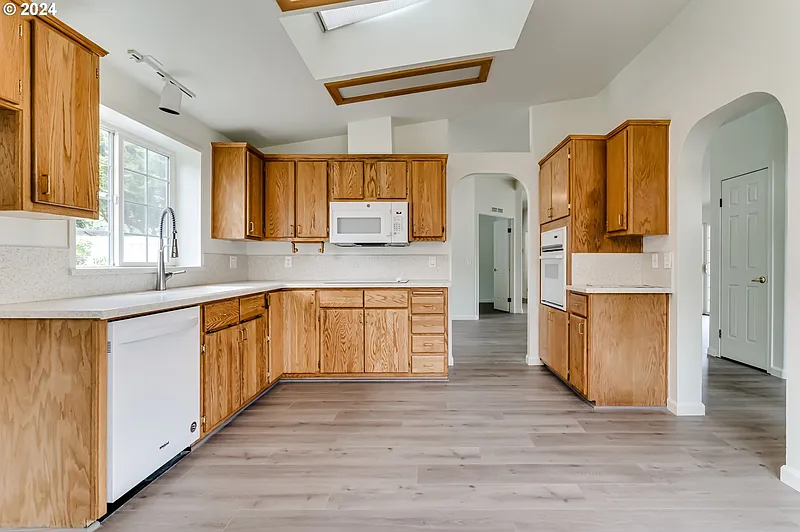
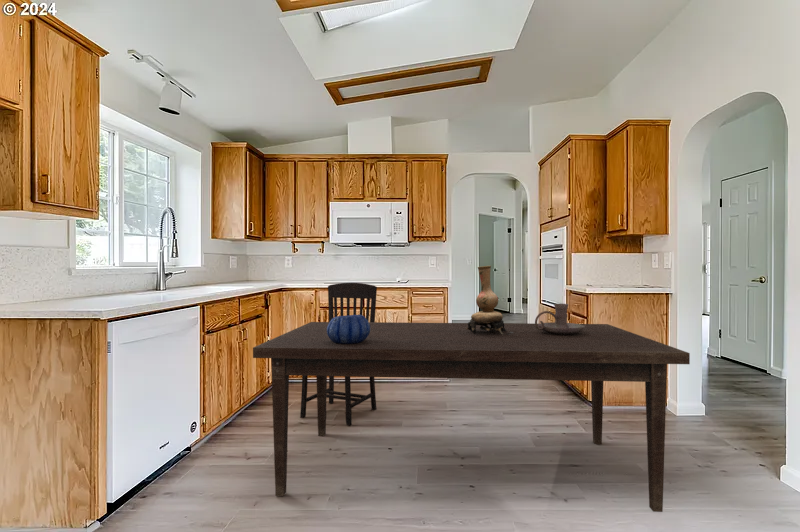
+ dining table (459, 378)
+ chair (329, 321)
+ vase (488, 298)
+ decorative bowl (348, 327)
+ candle holder (557, 318)
